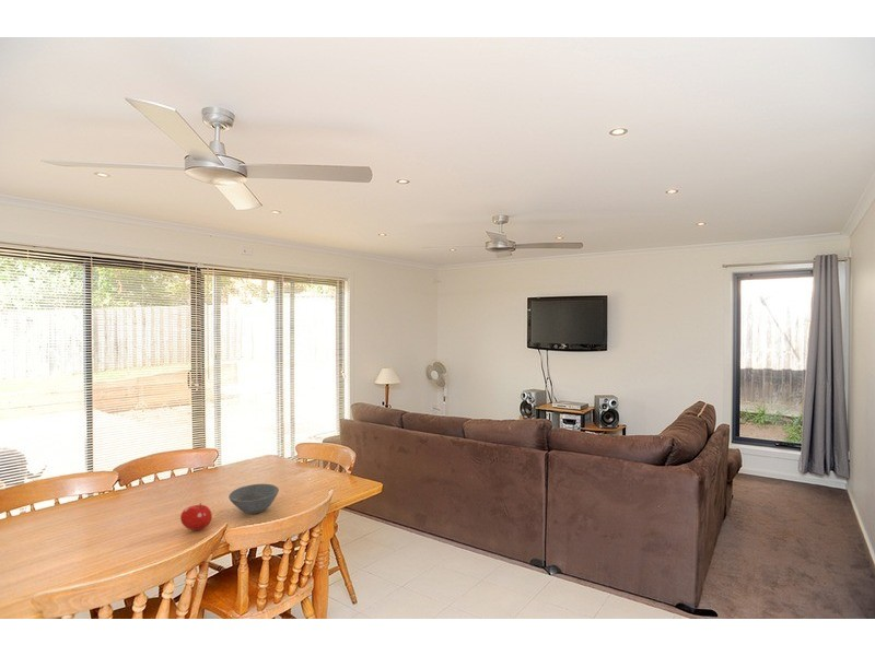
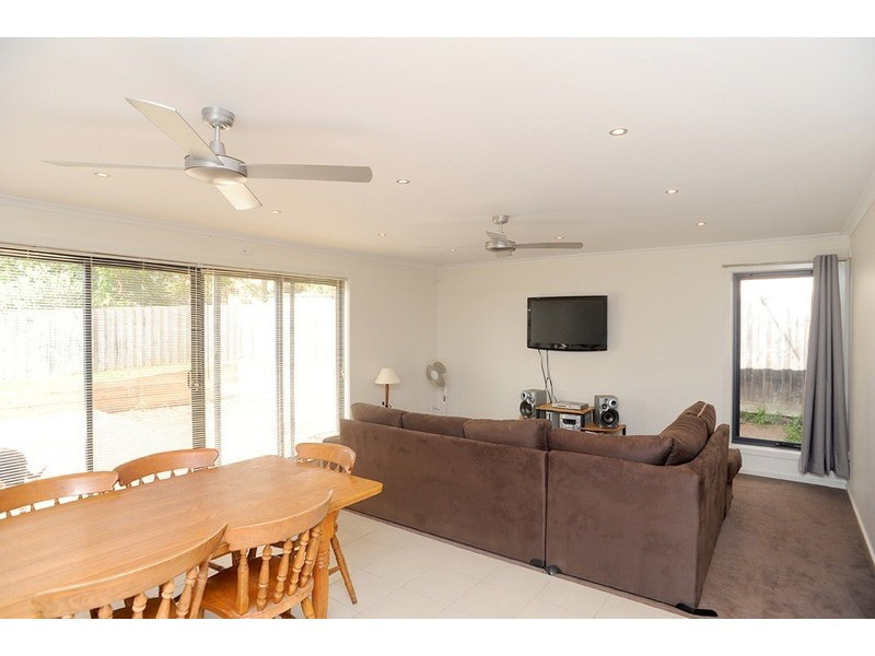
- fruit (196, 515)
- bowl (254, 501)
